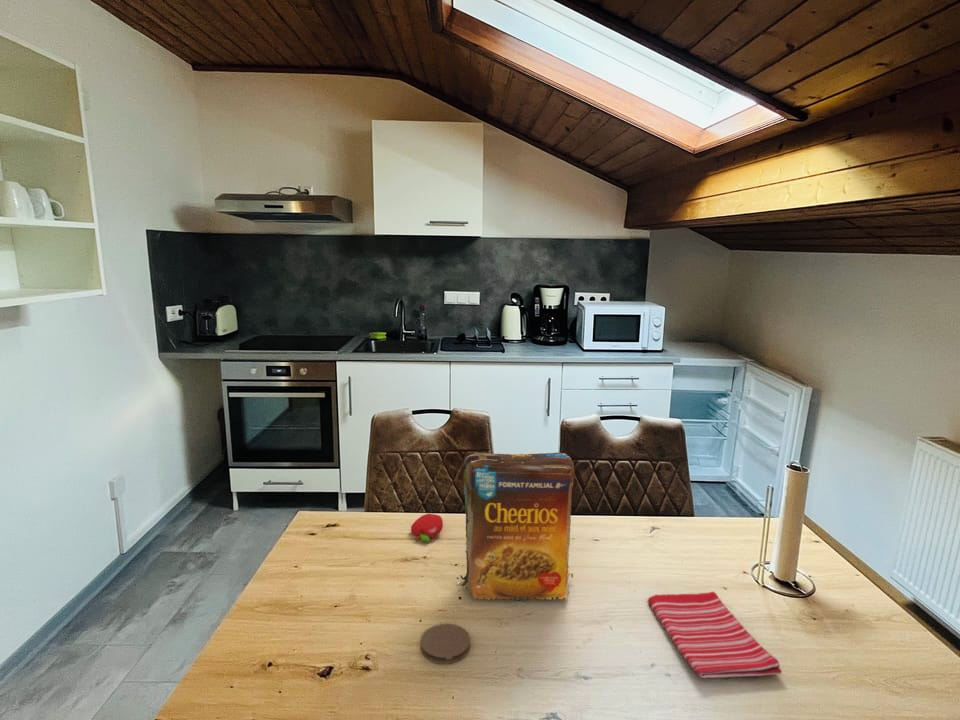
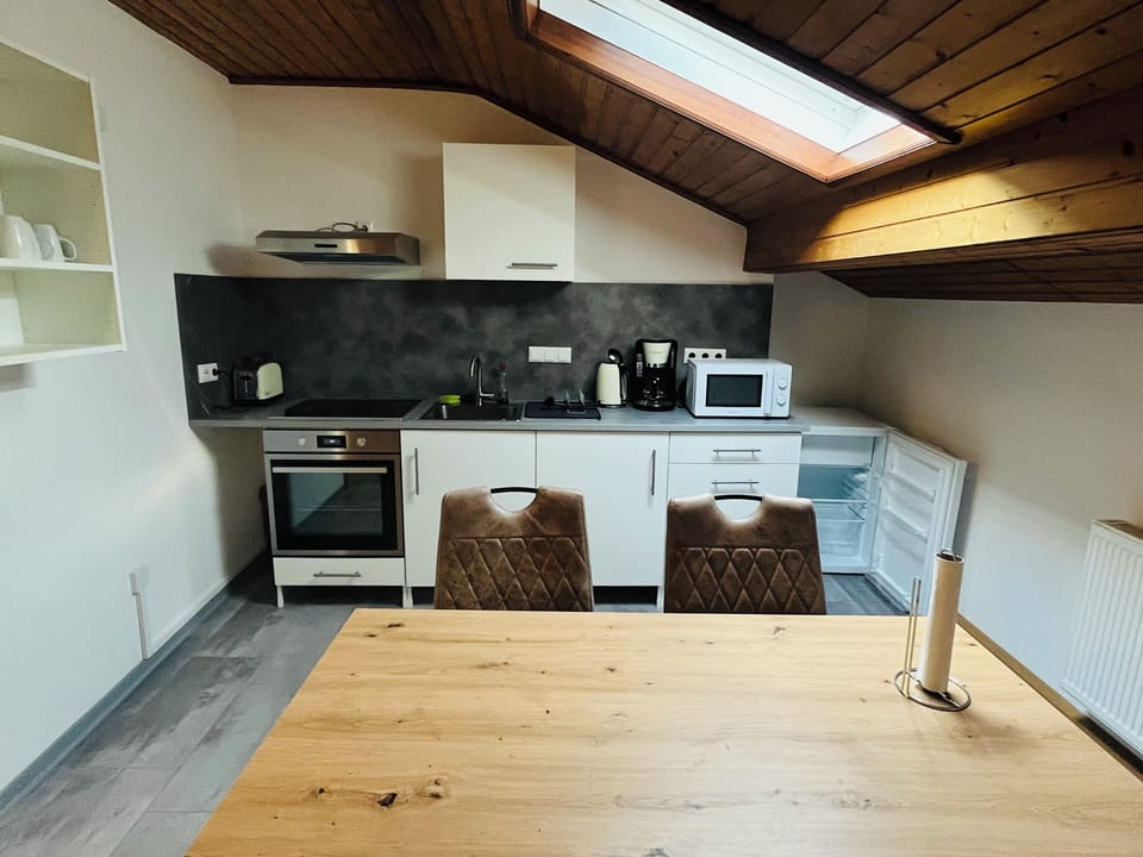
- fruit (426, 526)
- cereal box (516, 518)
- dish towel (708, 630)
- coaster (445, 642)
